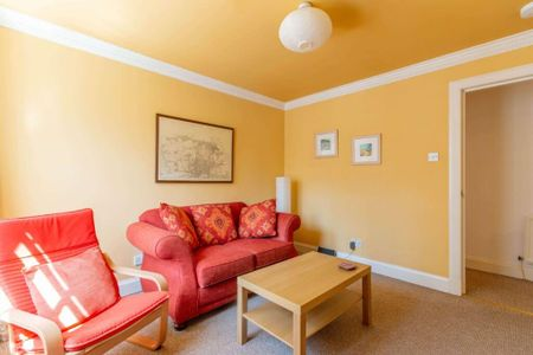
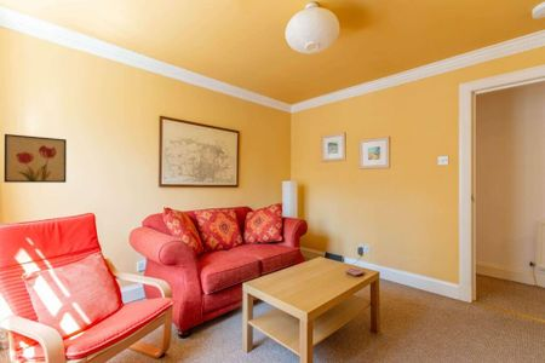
+ wall art (36, 160)
